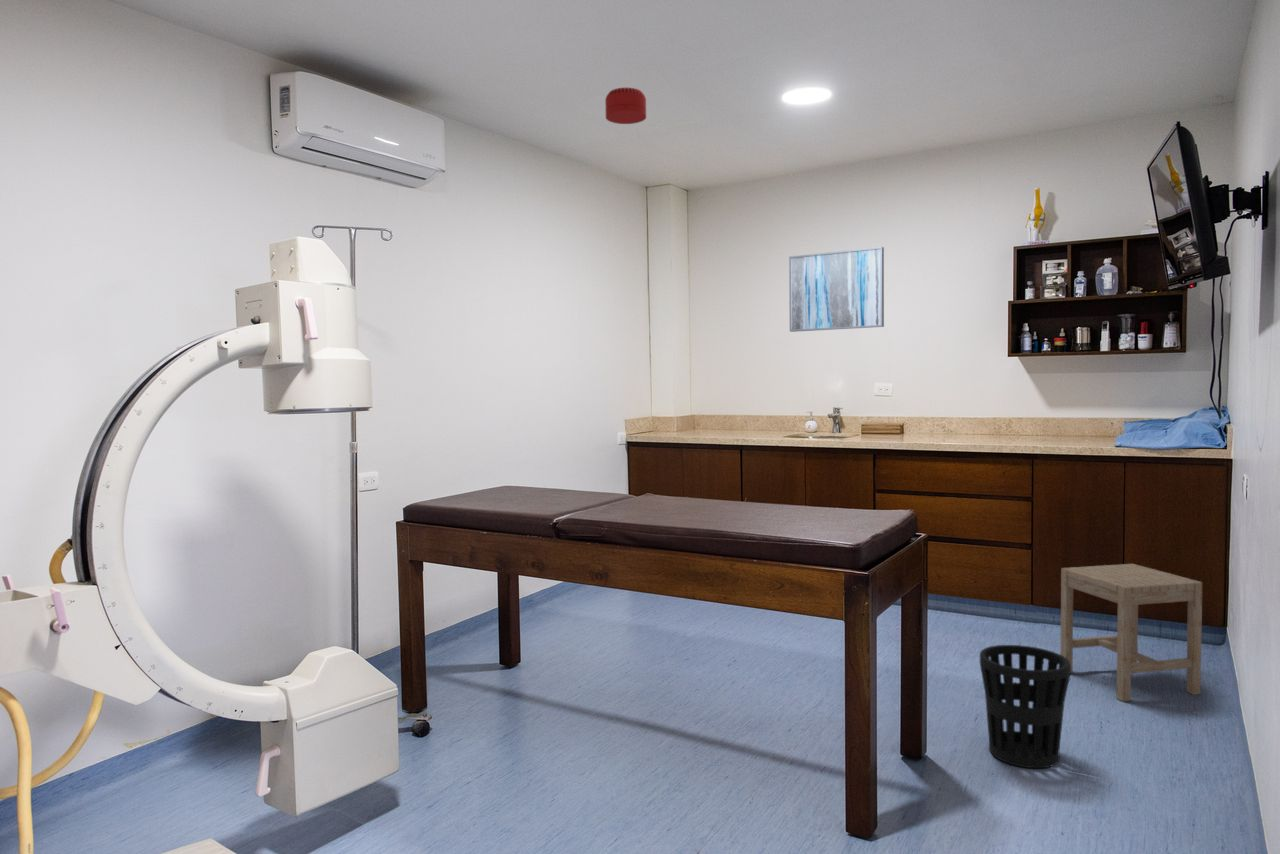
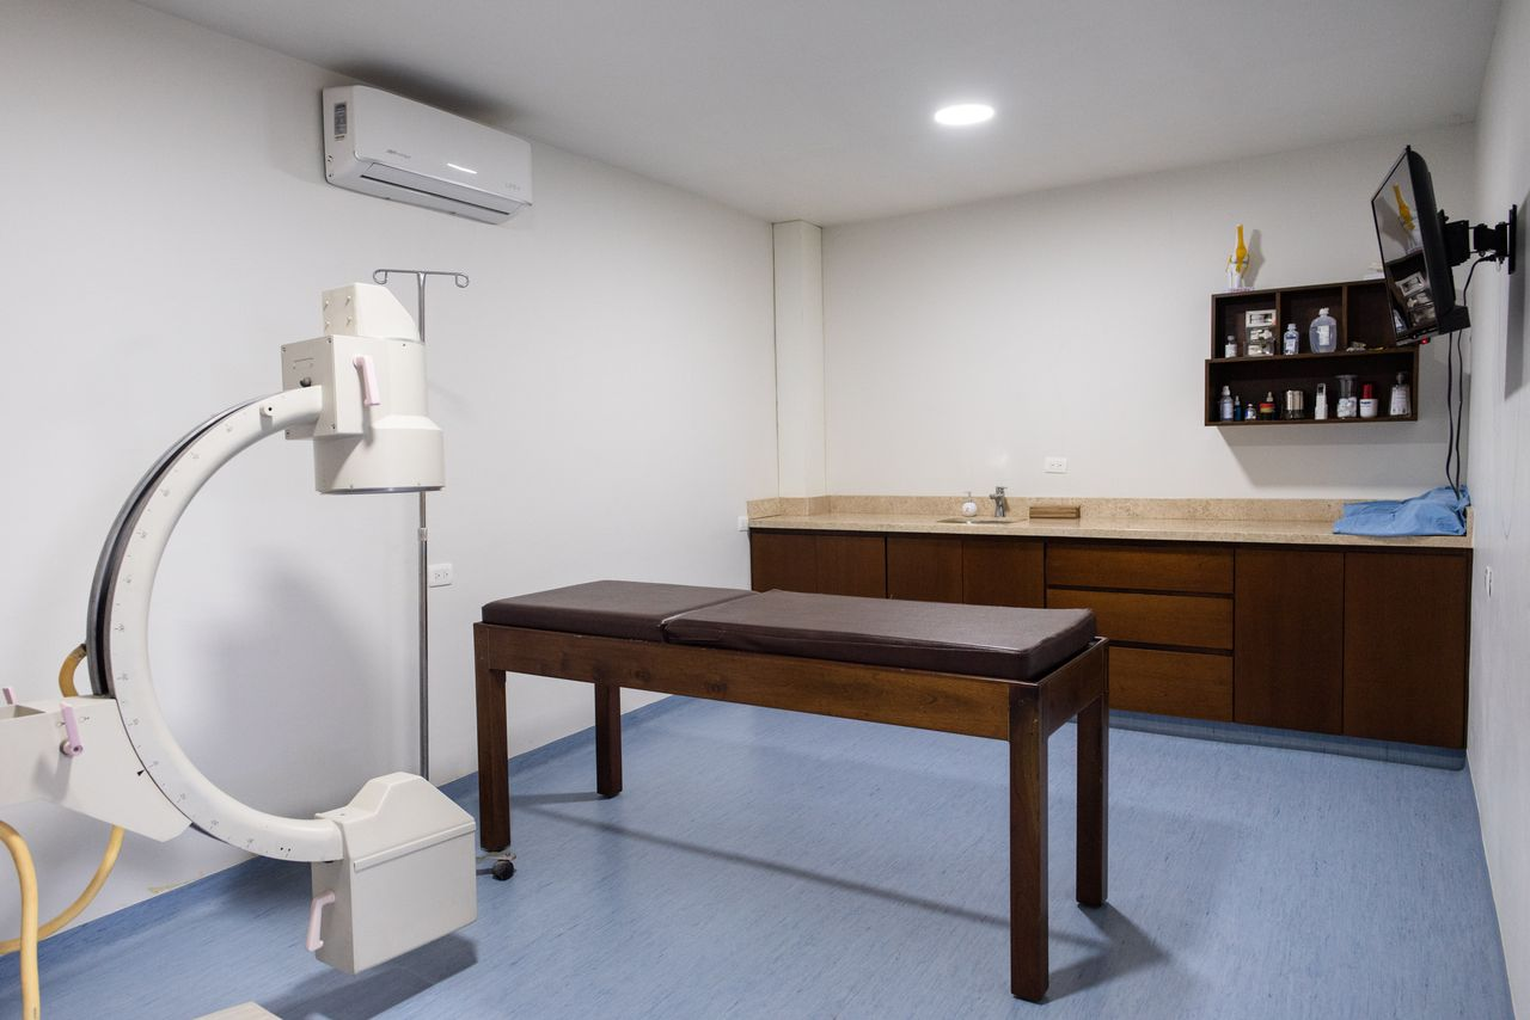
- stool (1128, 628)
- wall art (835, 290)
- wastebasket (1023, 705)
- smoke detector (625, 105)
